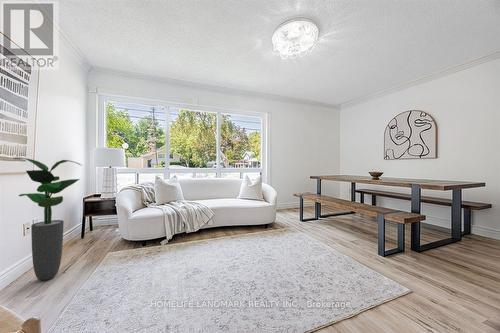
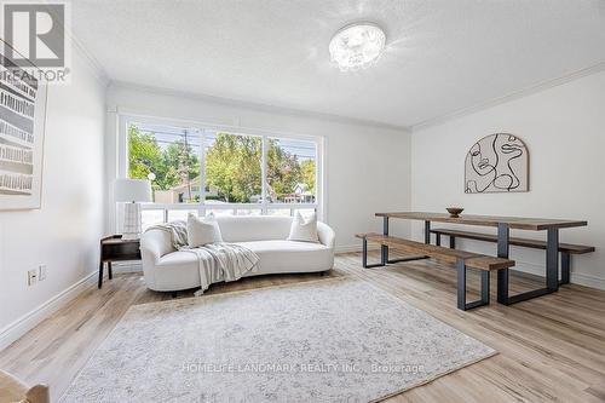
- potted plant (44, 218)
